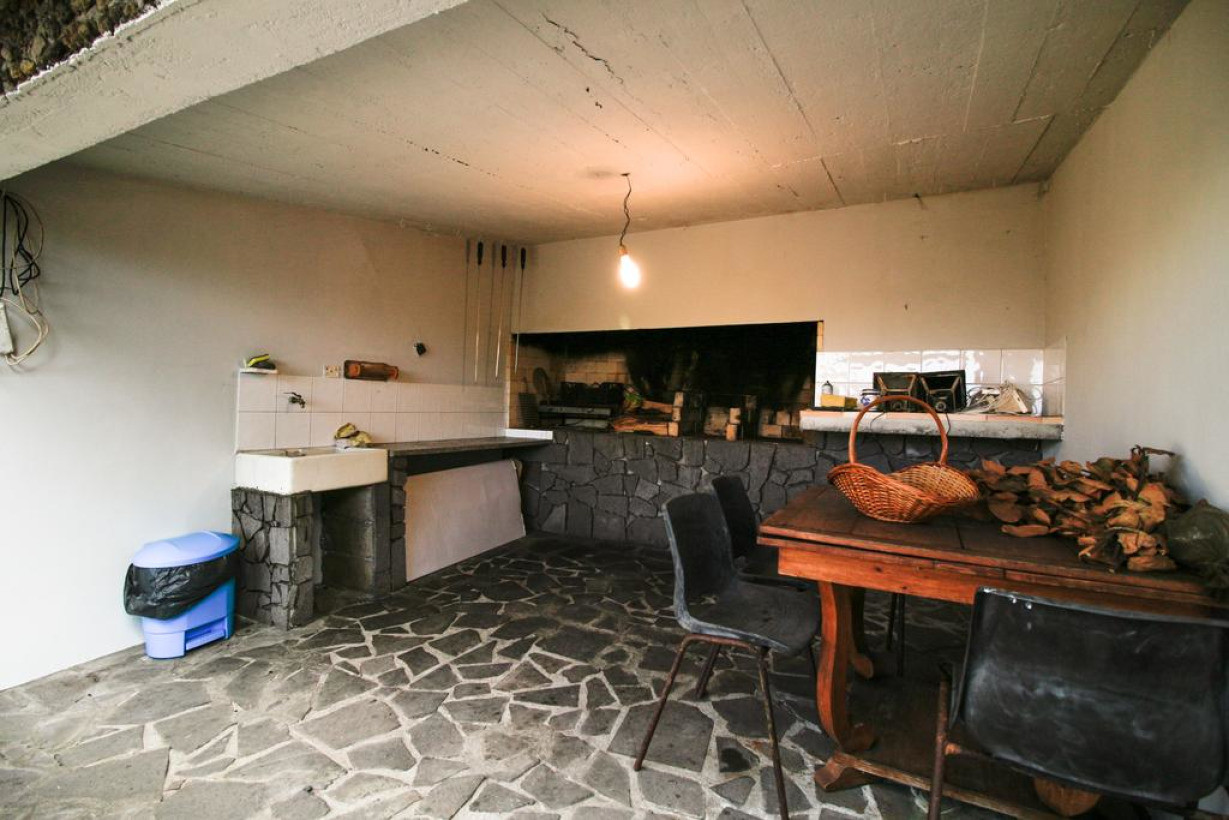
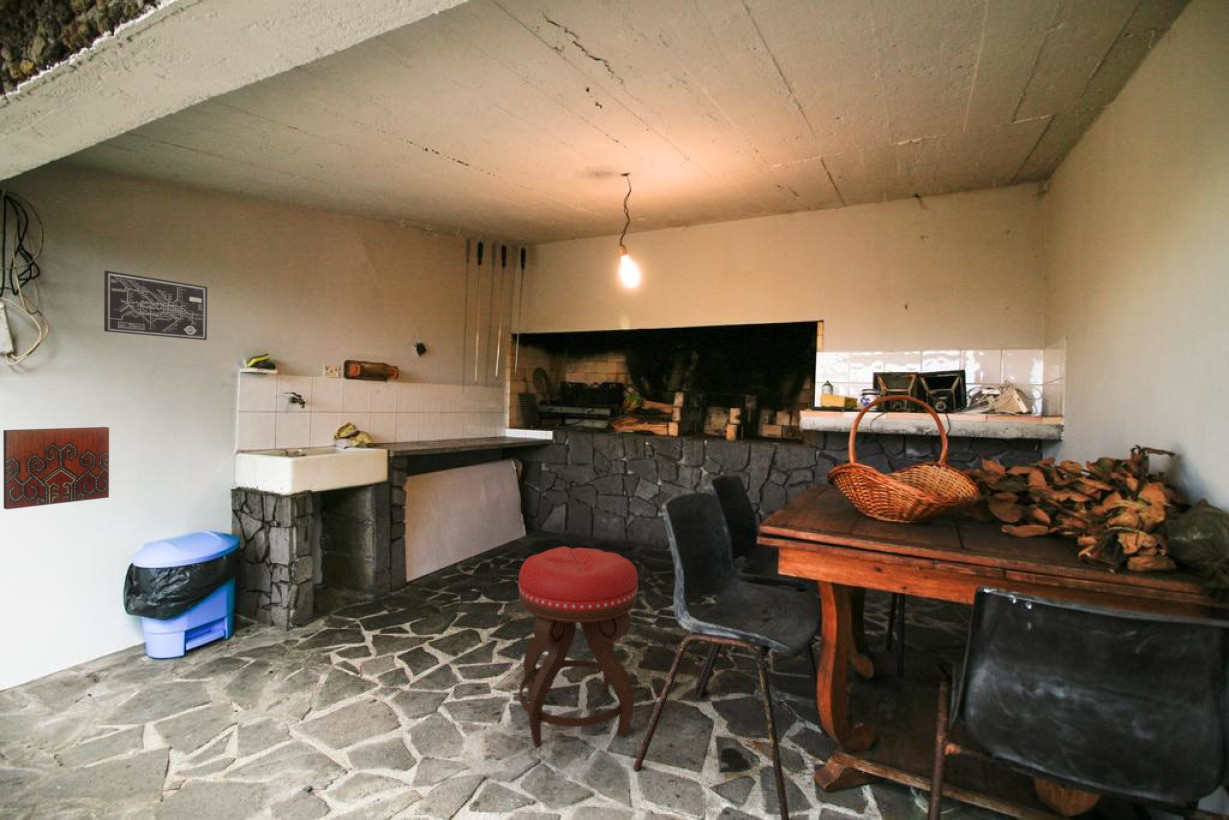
+ wall art (158, 307)
+ decorative tile (59, 465)
+ stool (574, 635)
